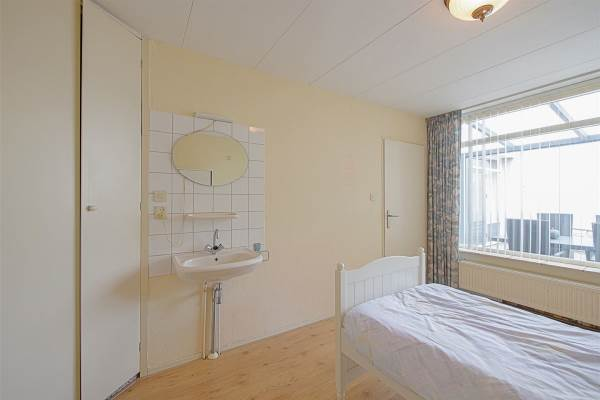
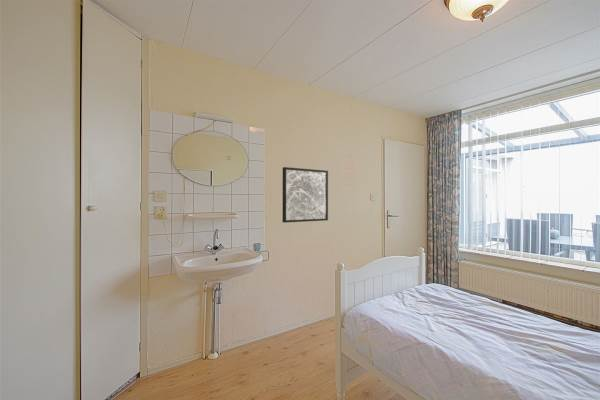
+ wall art (306, 195)
